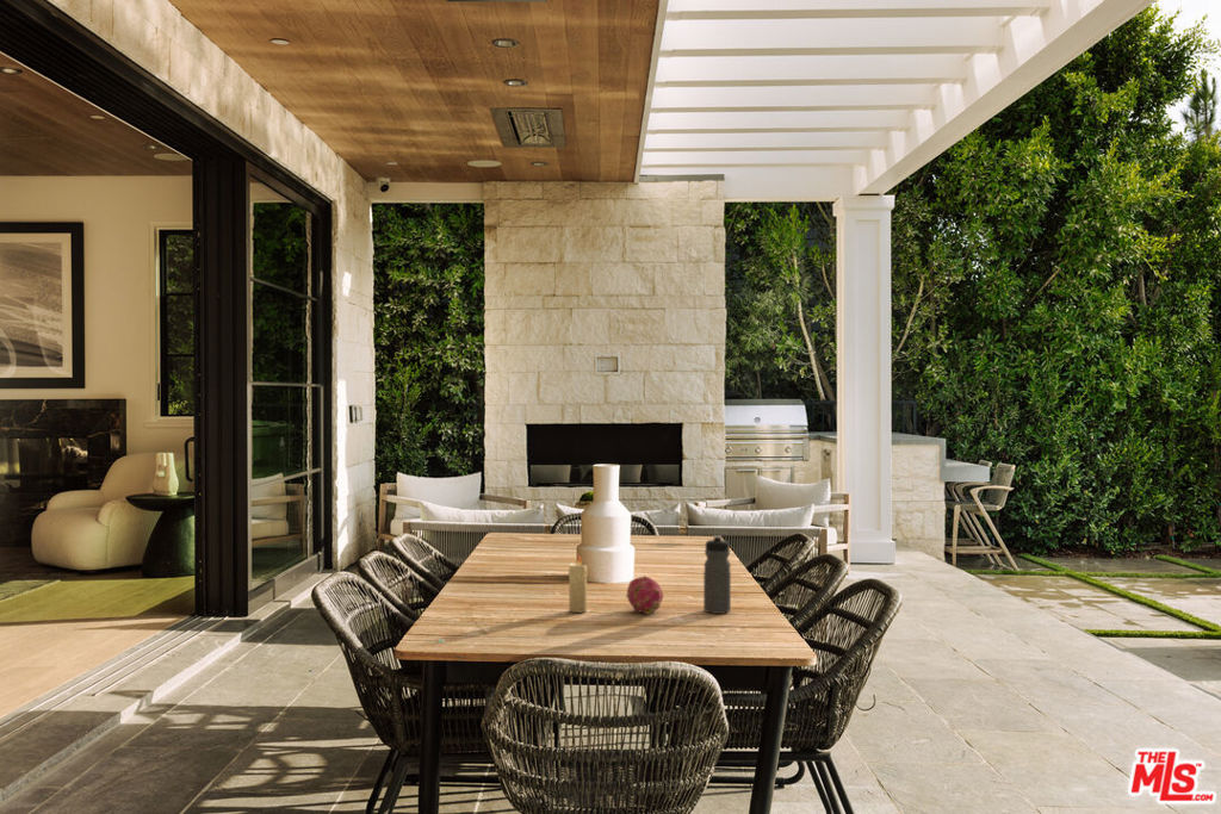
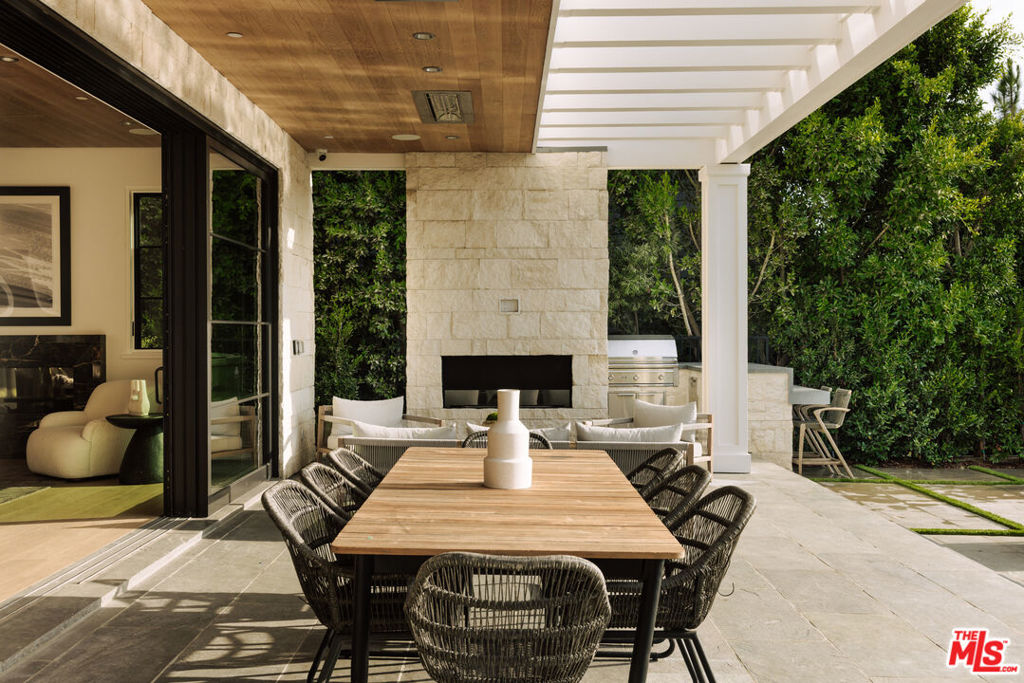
- candle (577, 582)
- fruit (644, 594)
- water bottle (717, 572)
